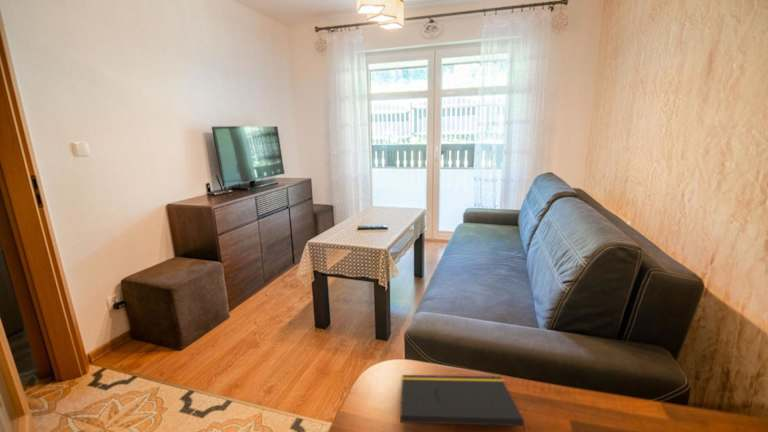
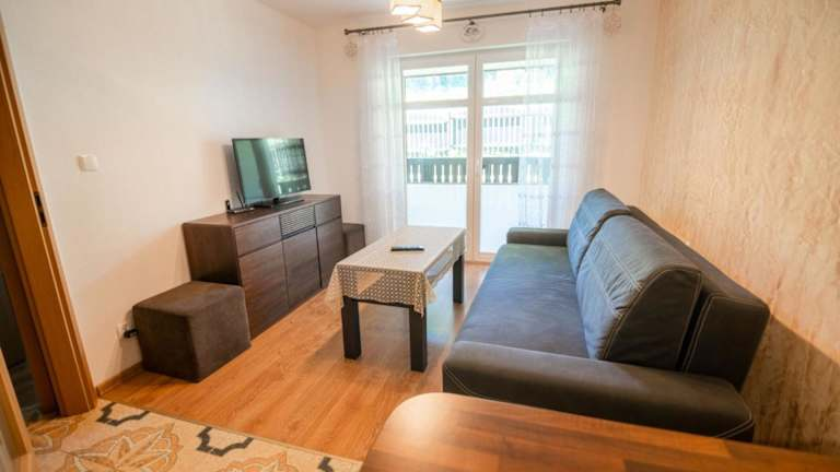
- notepad (455, 397)
